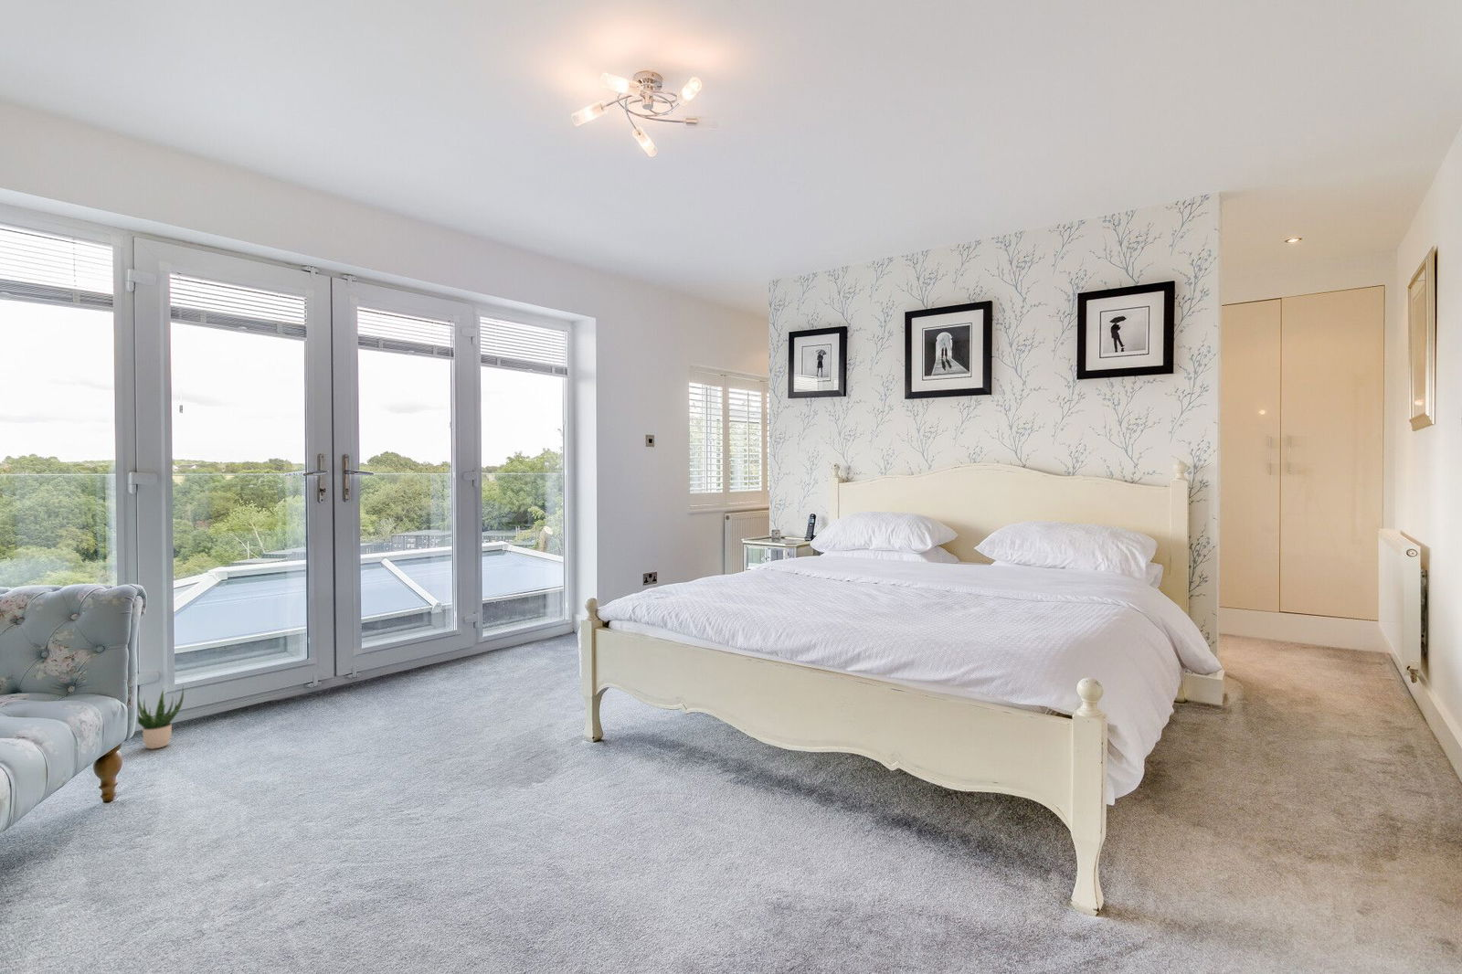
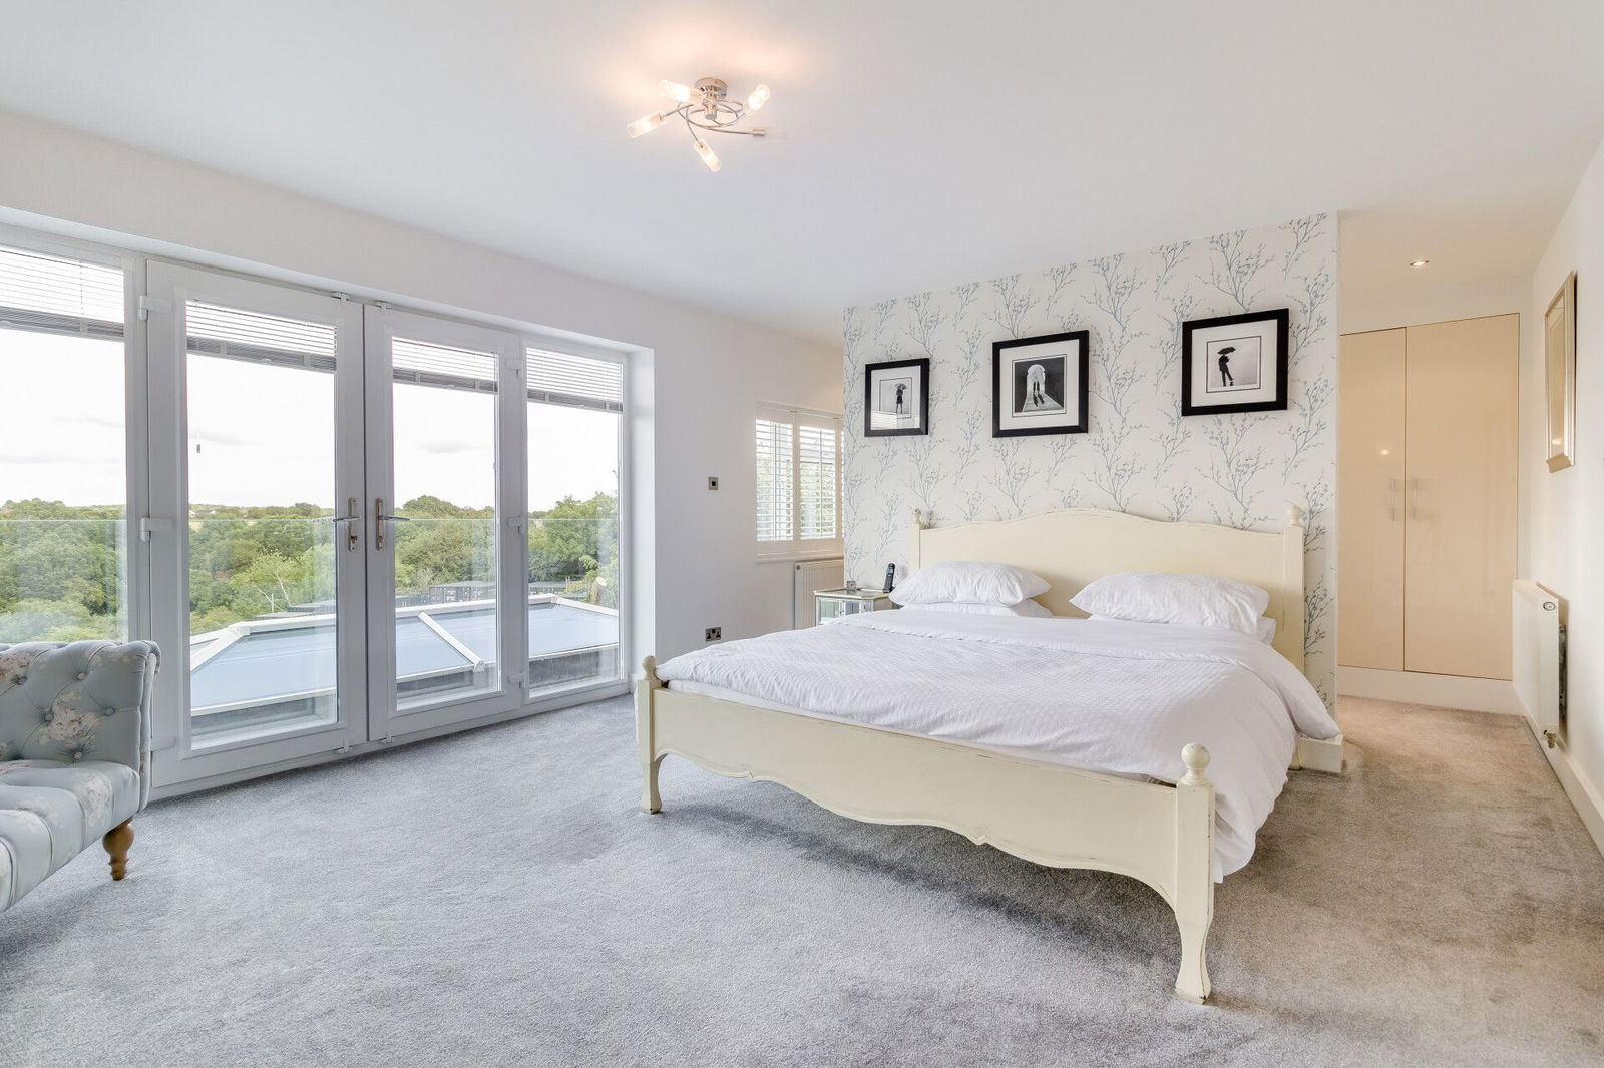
- potted plant (155, 714)
